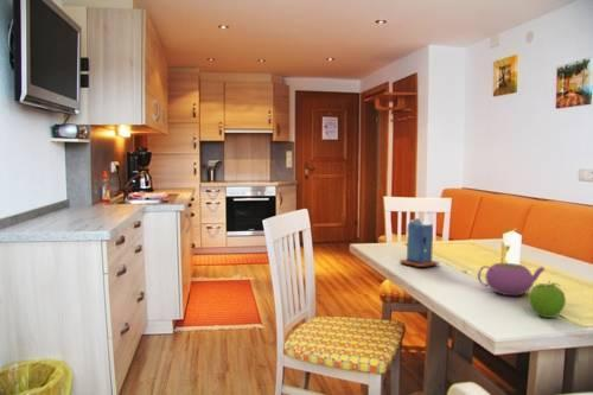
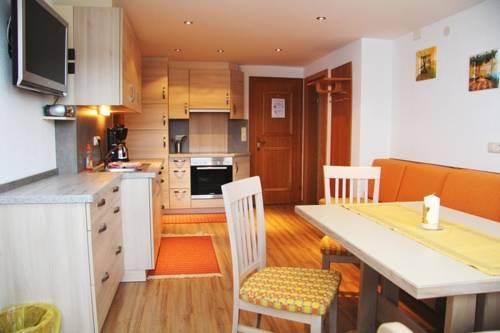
- candle (419, 240)
- fruit (547, 298)
- teapot (510, 279)
